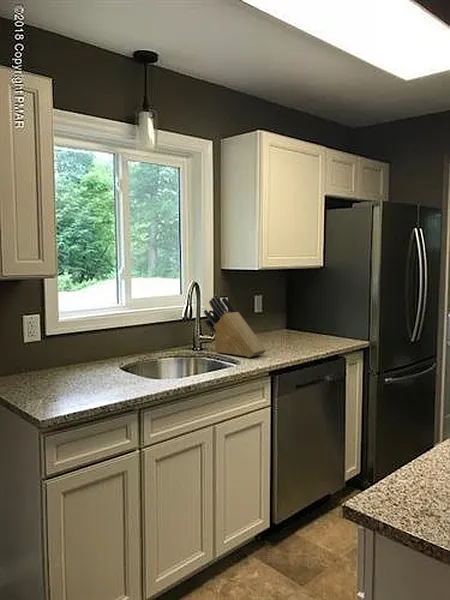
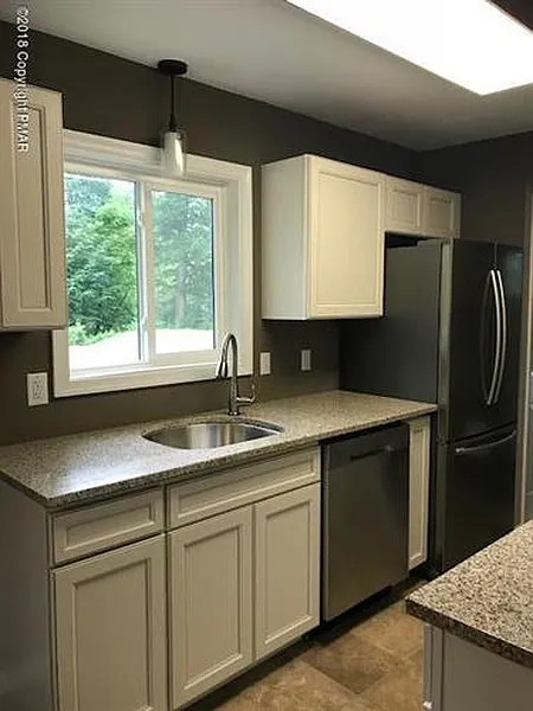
- knife block (233, 324)
